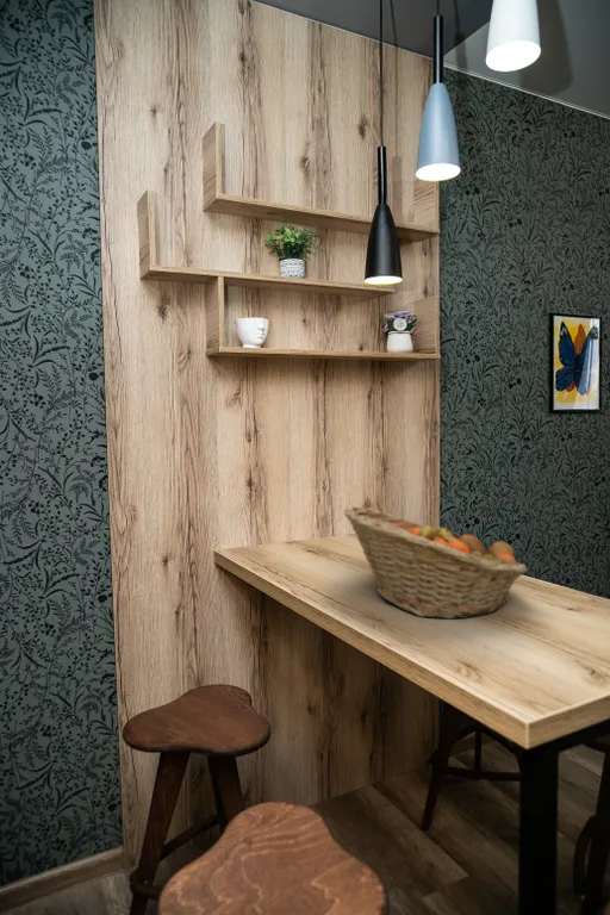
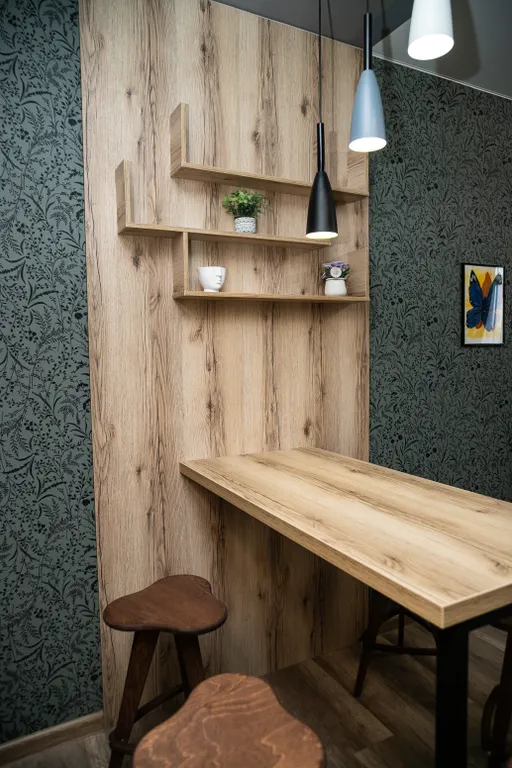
- fruit basket (429, 553)
